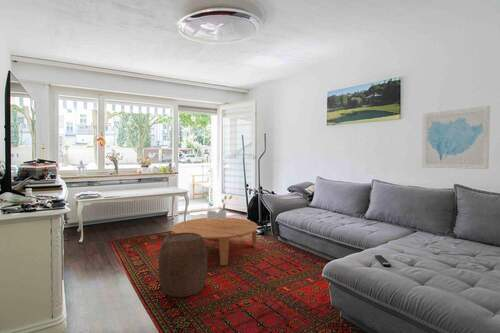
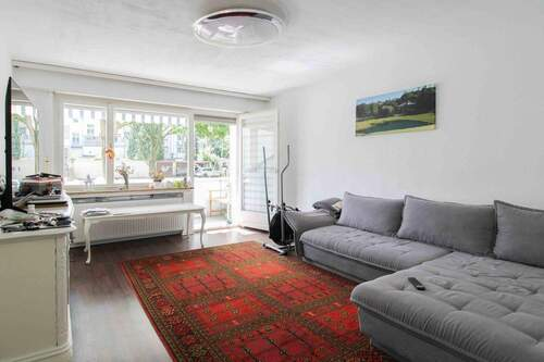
- wall art (453, 139)
- coffee table (215, 238)
- stool (183, 261)
- bouquet (220, 209)
